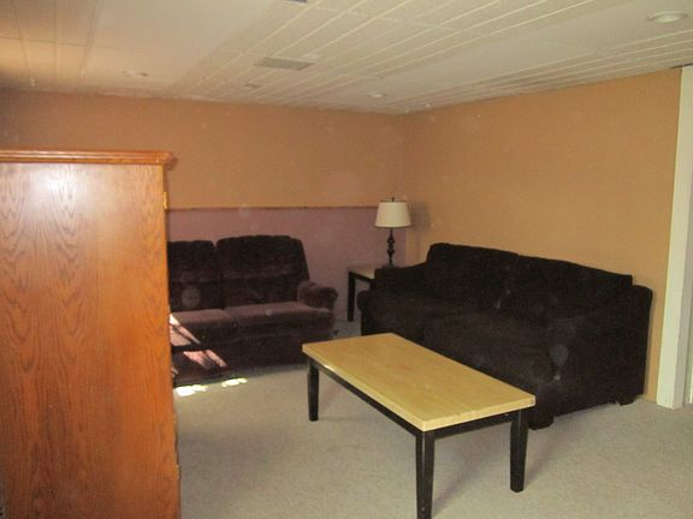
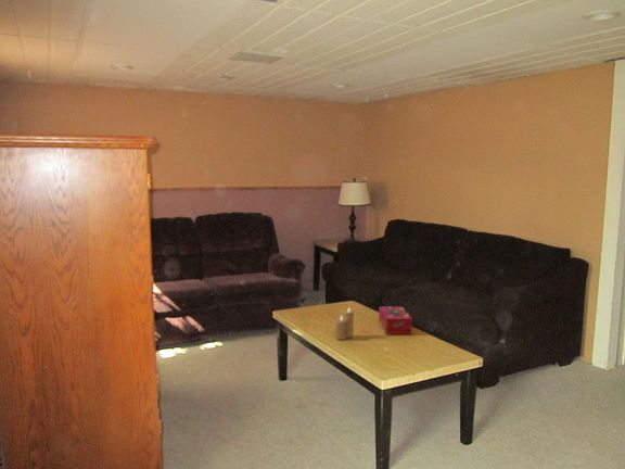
+ tissue box (394, 319)
+ candle (344, 322)
